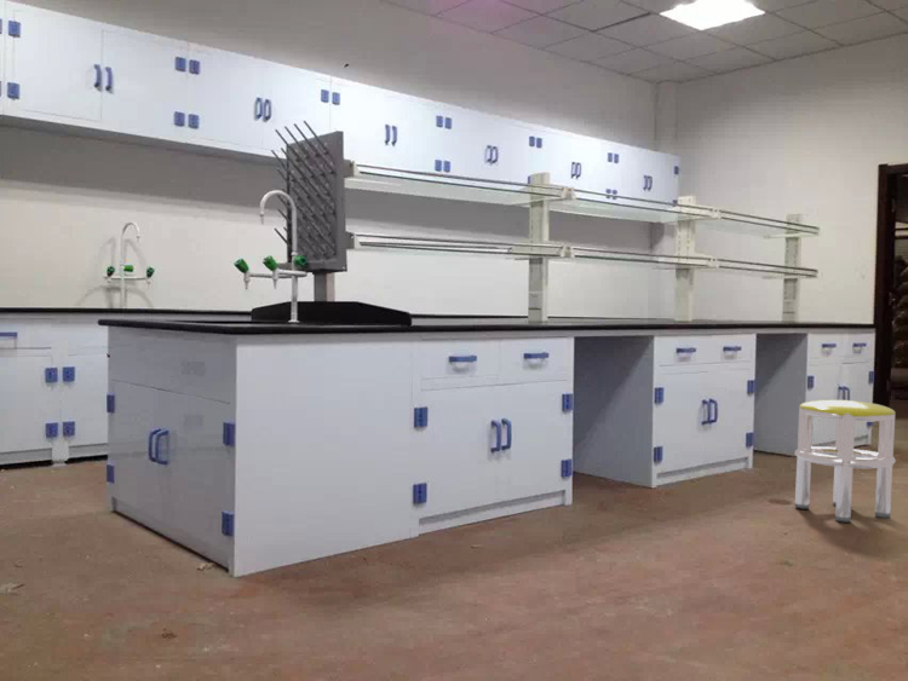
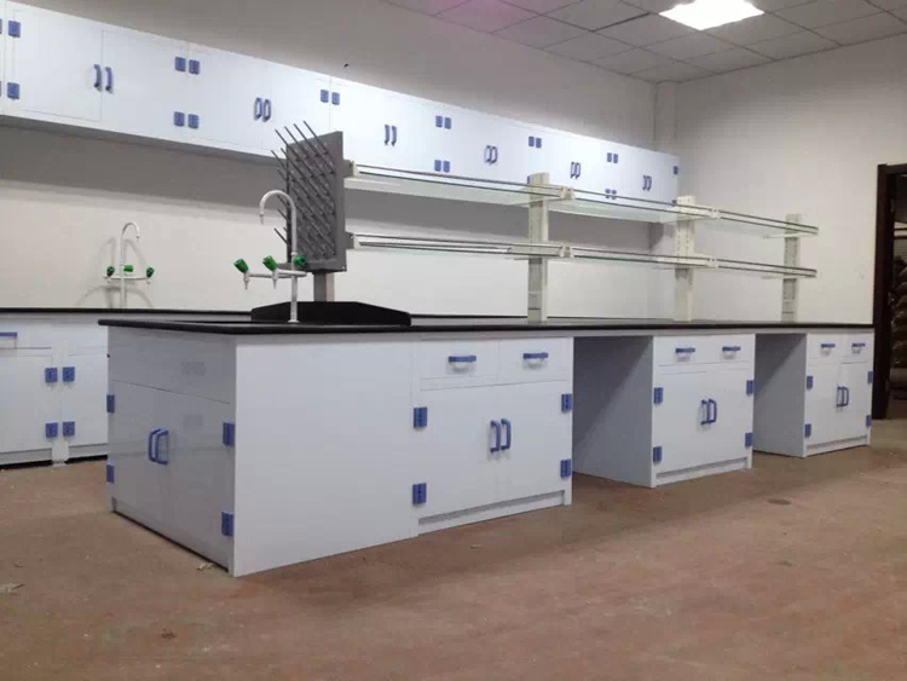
- stool (843, 456)
